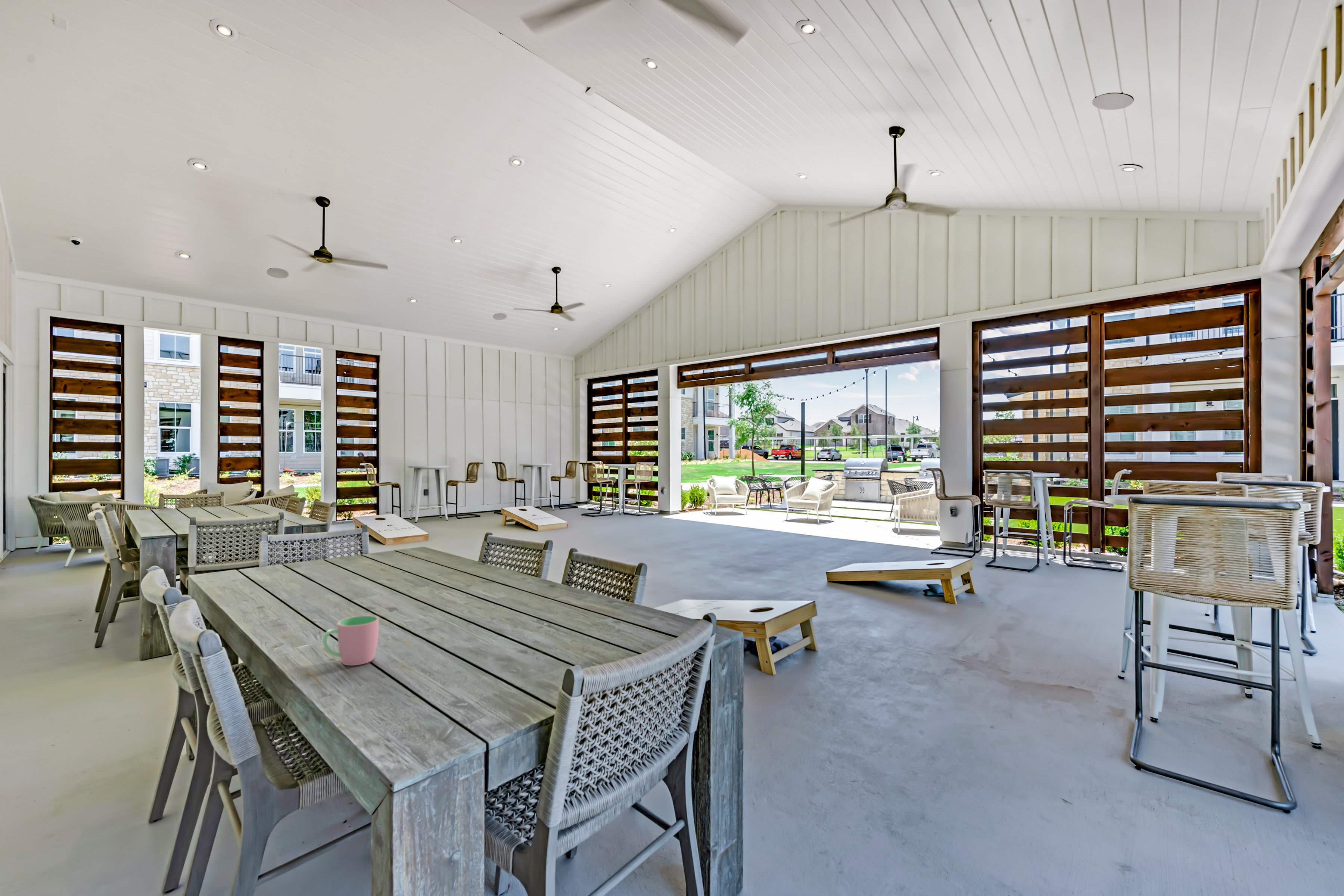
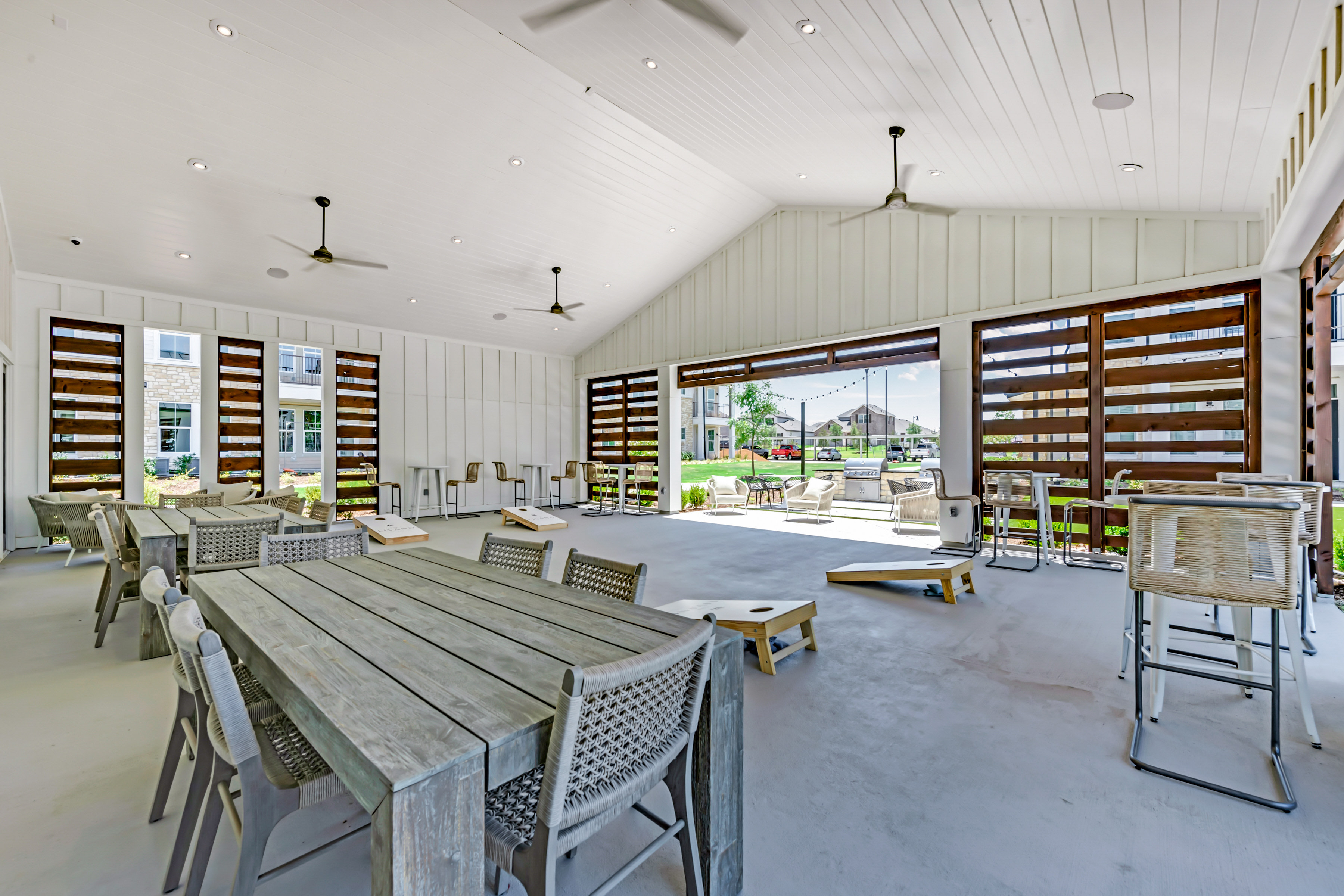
- cup (351, 642)
